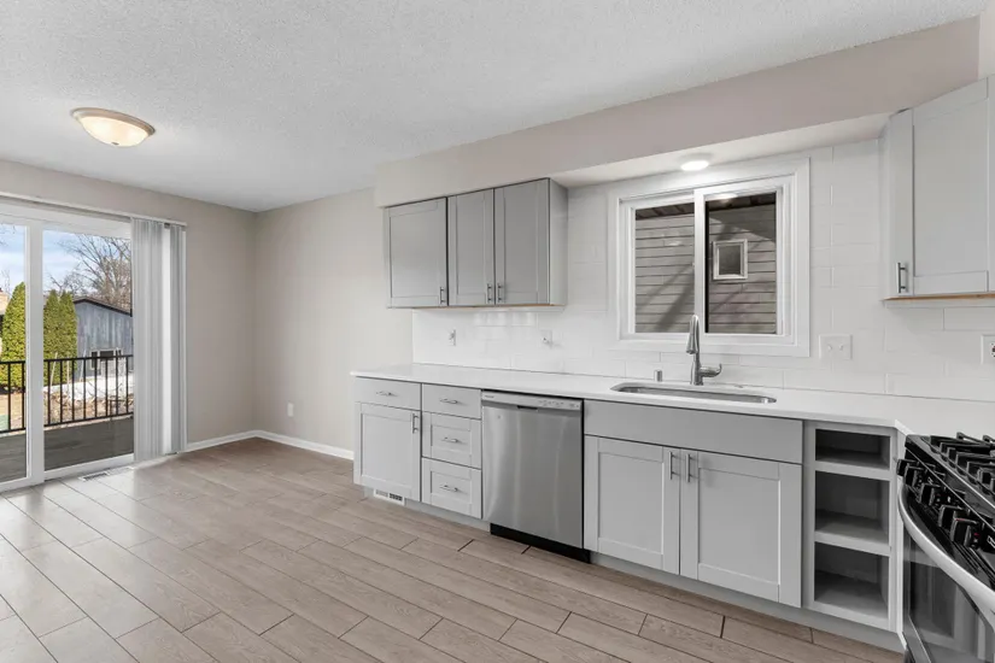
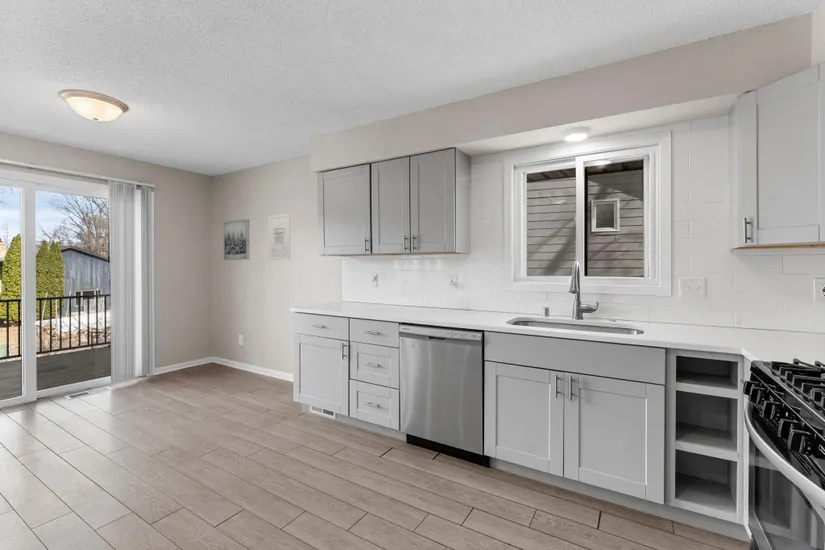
+ wall art (236, 240)
+ wall art (279, 237)
